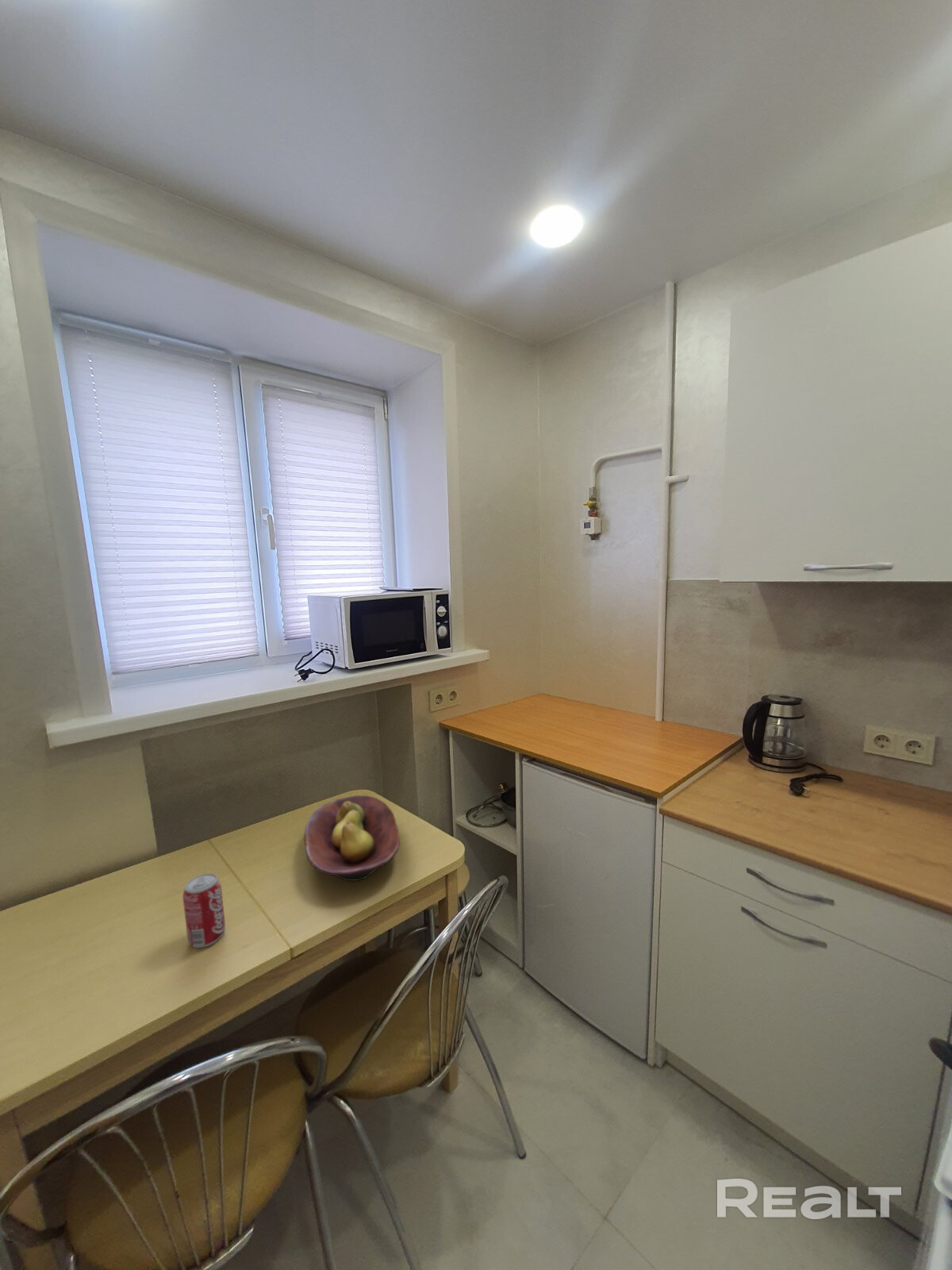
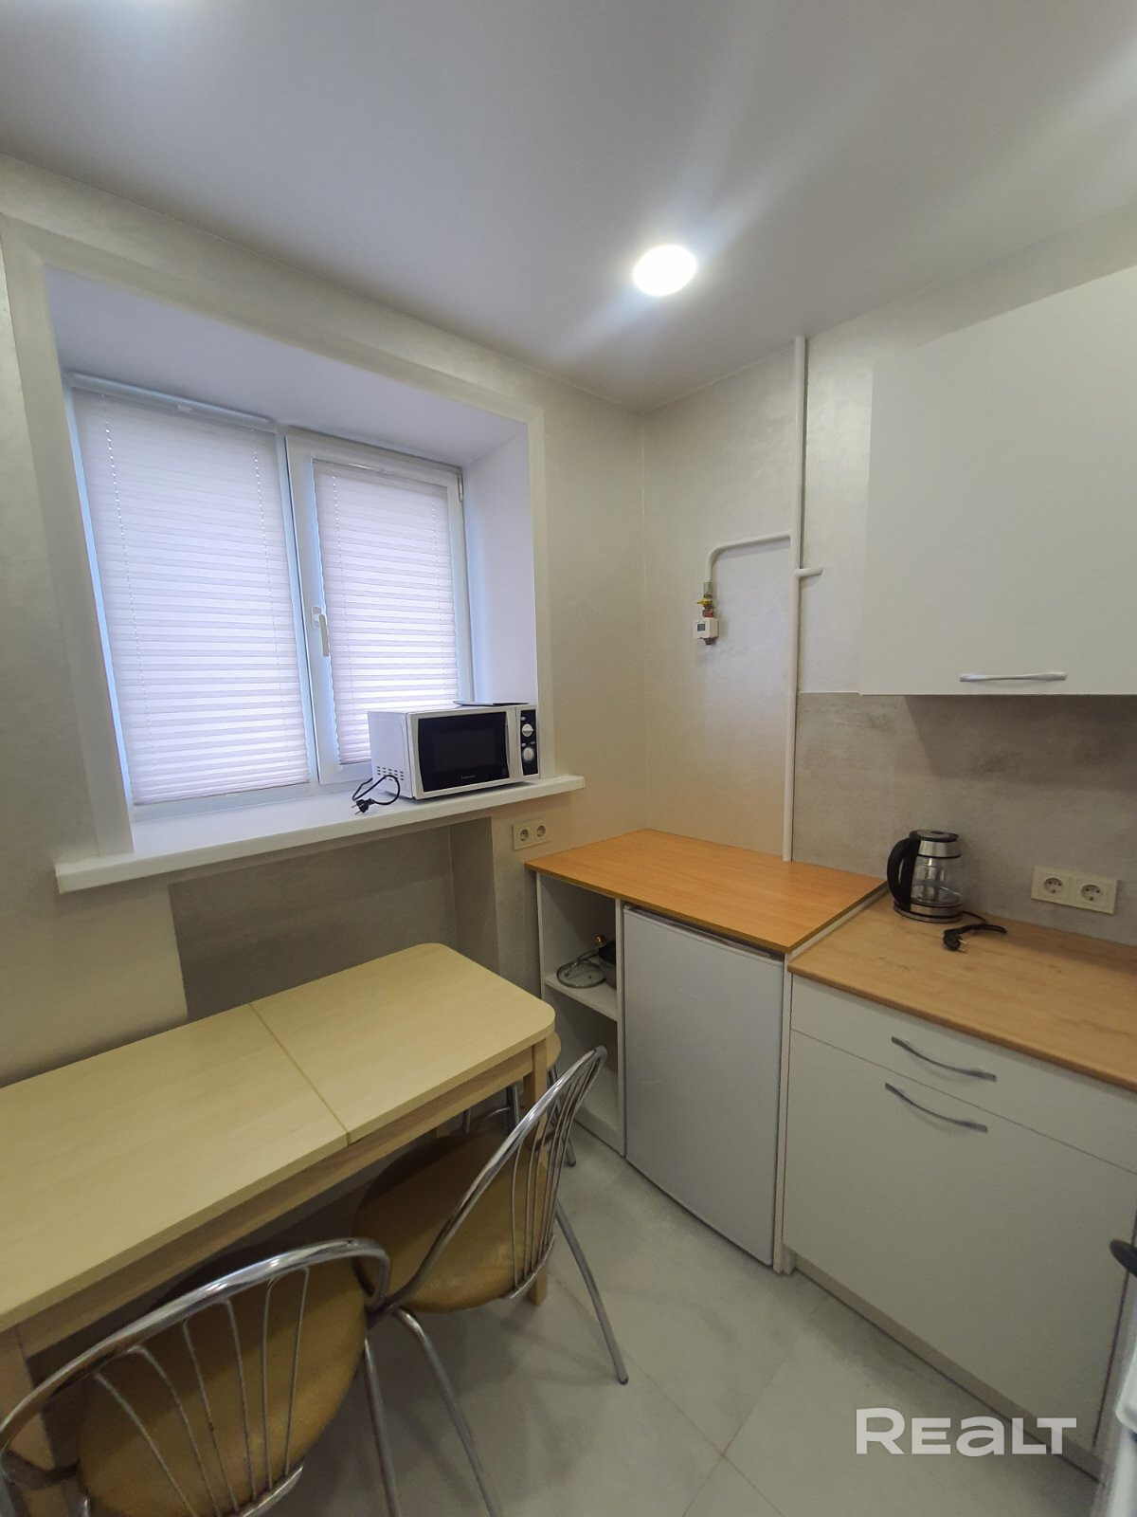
- beverage can (204, 910)
- fruit bowl (351, 831)
